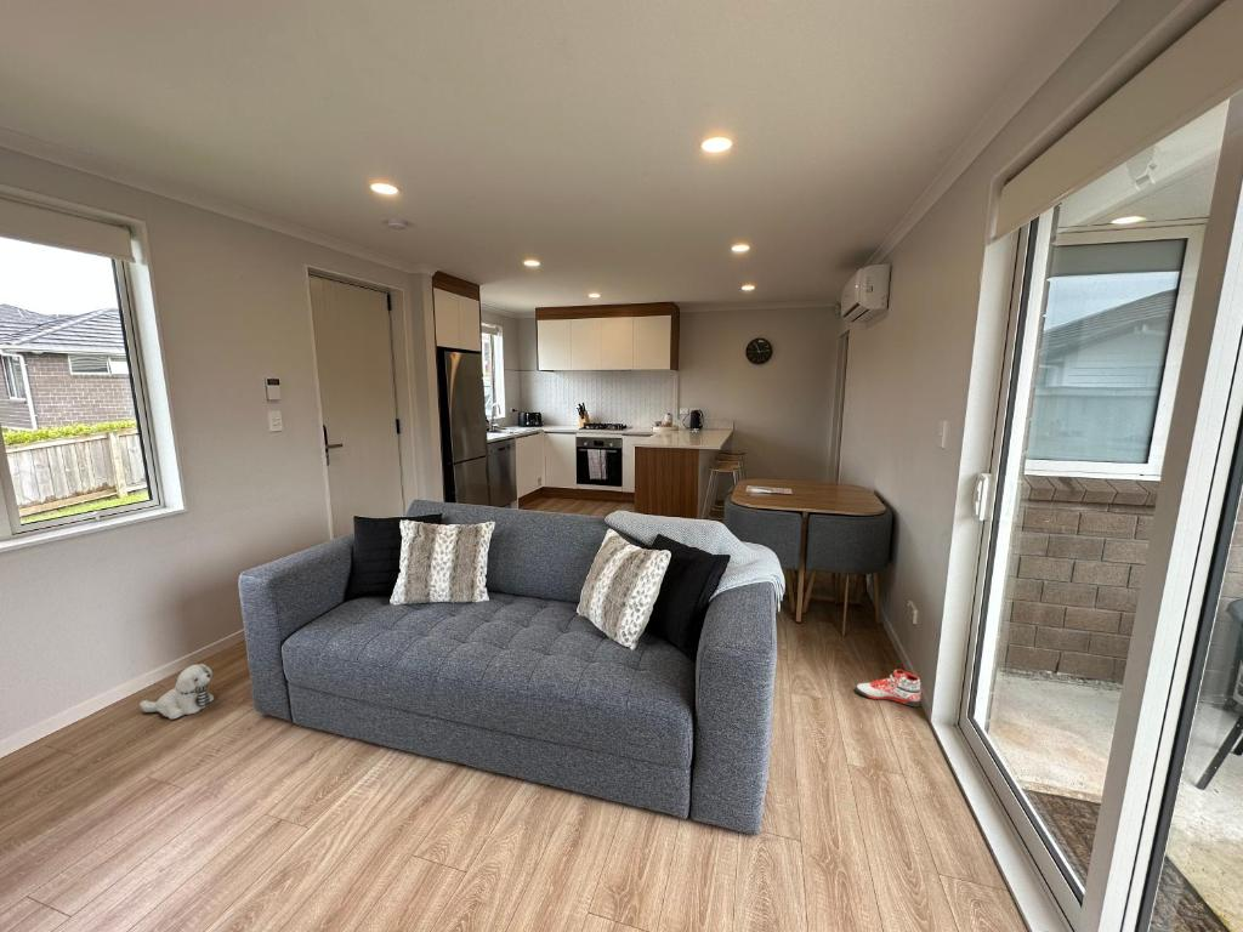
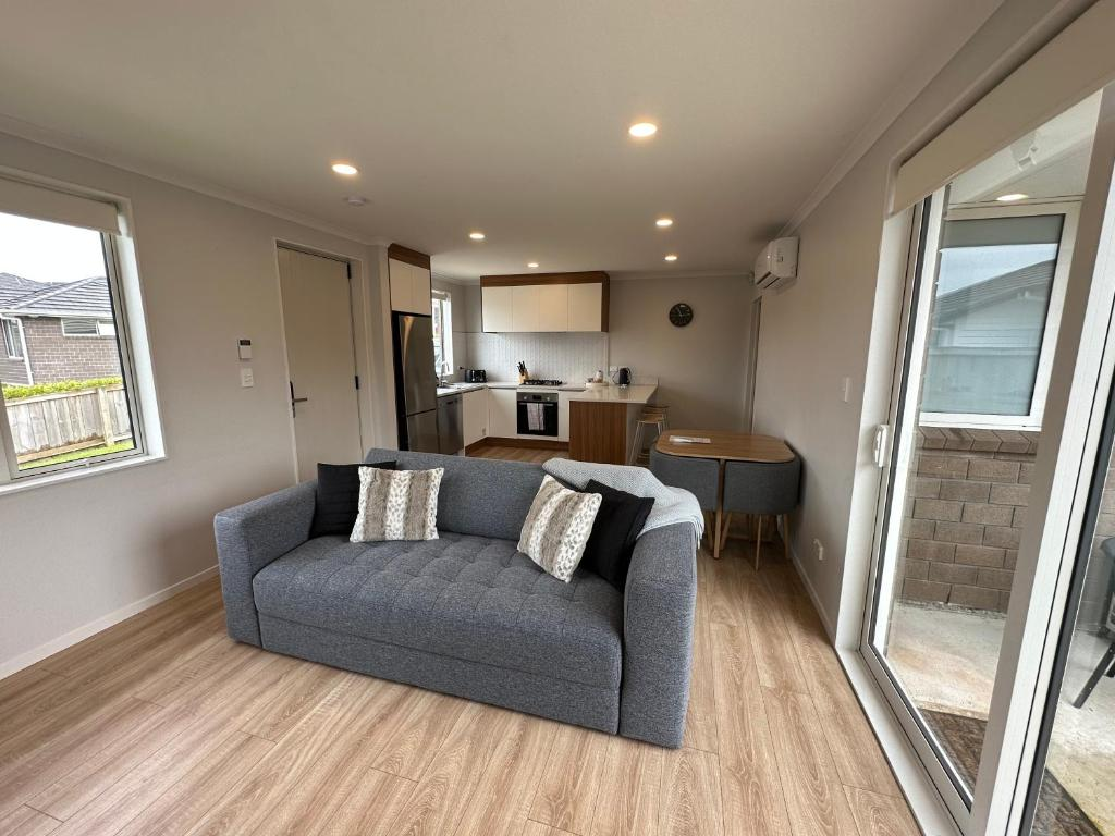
- plush toy (178, 686)
- sneaker (887, 683)
